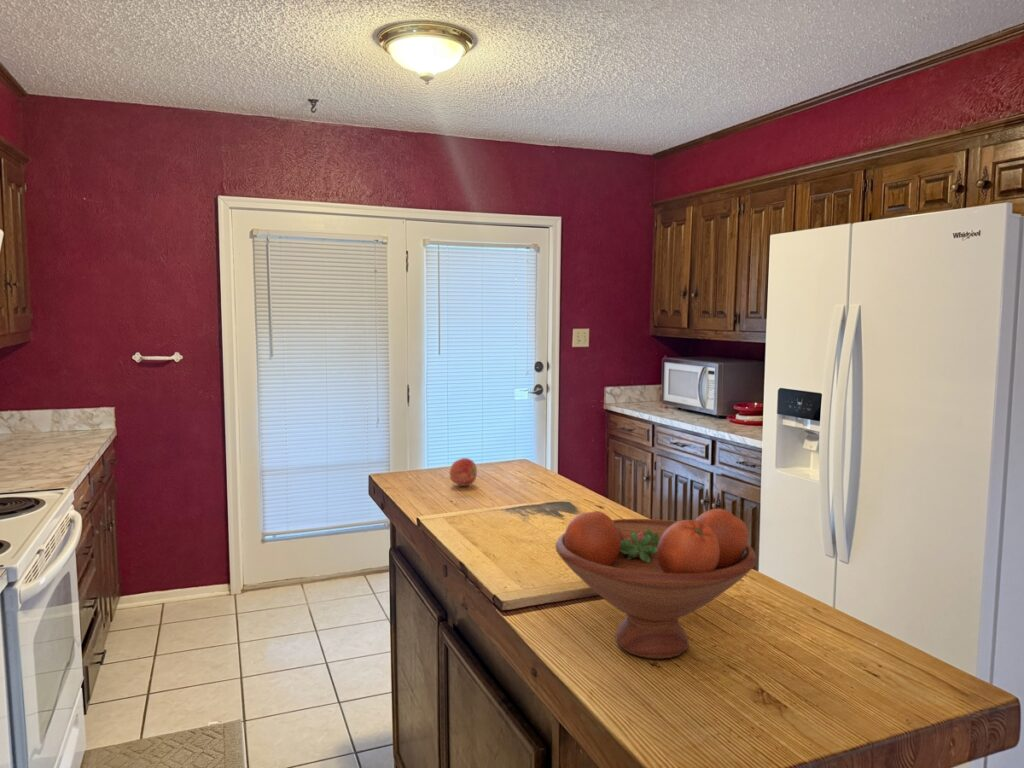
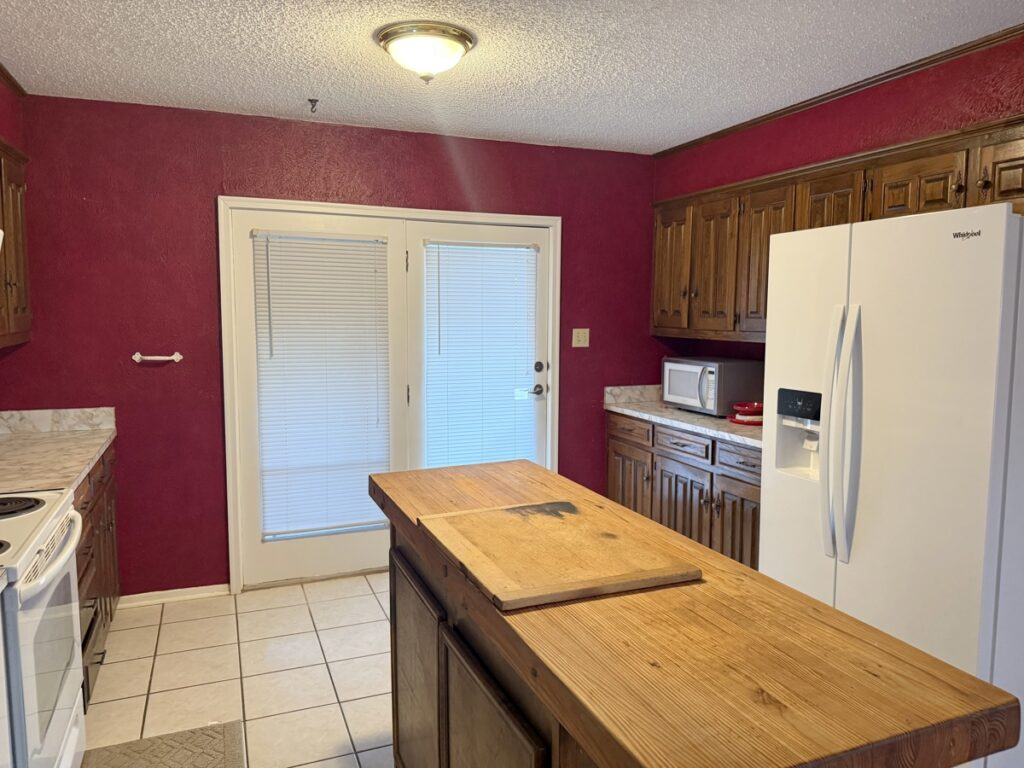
- apple (463, 472)
- fruit bowl (653, 575)
